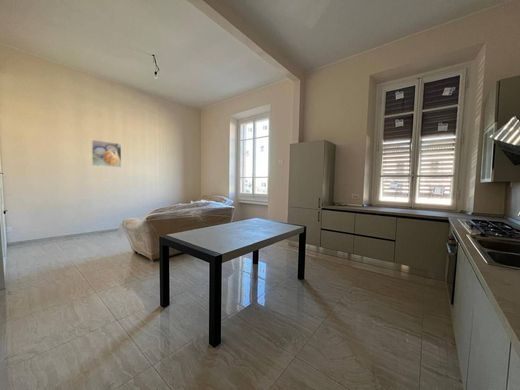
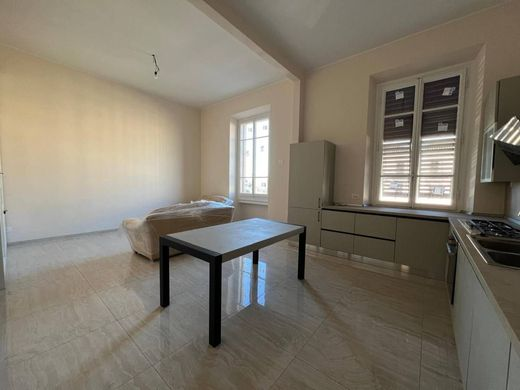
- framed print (107, 154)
